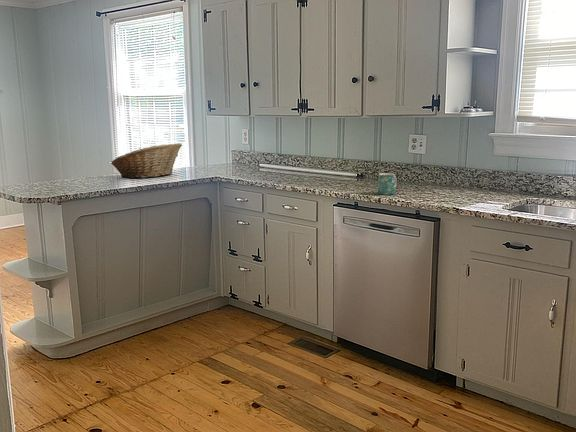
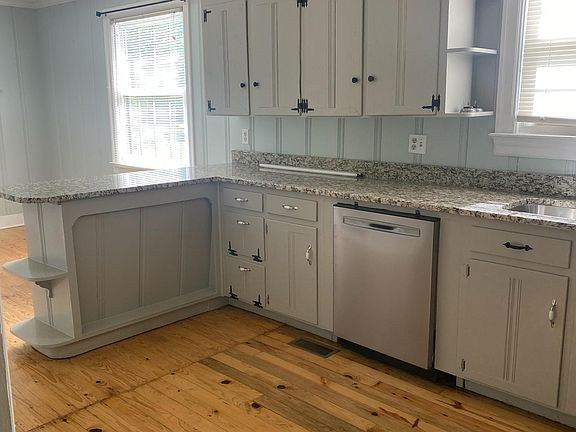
- mug (388, 183)
- fruit basket (148, 159)
